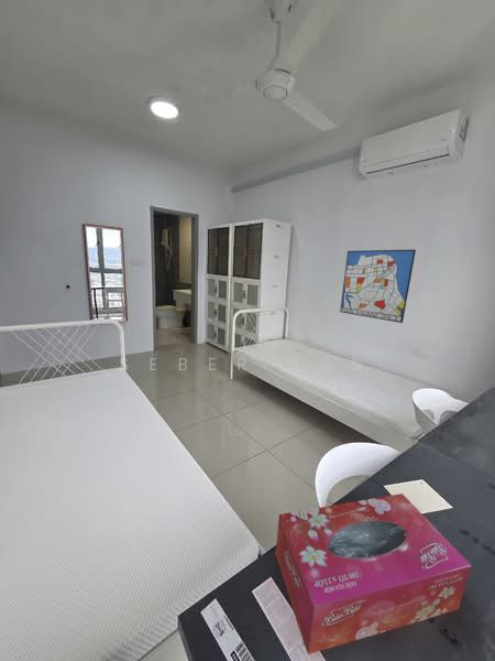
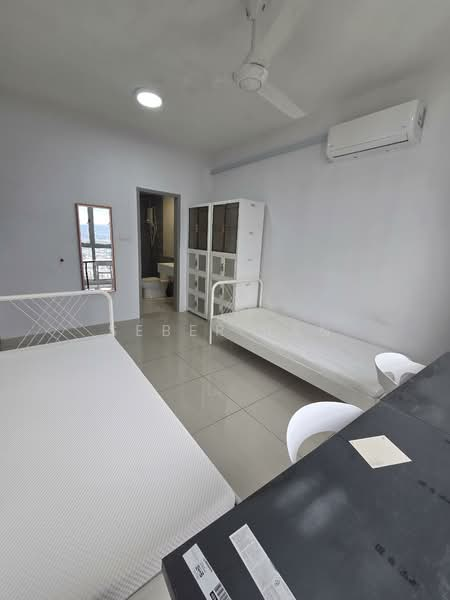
- tissue box (363, 559)
- wall art (373, 284)
